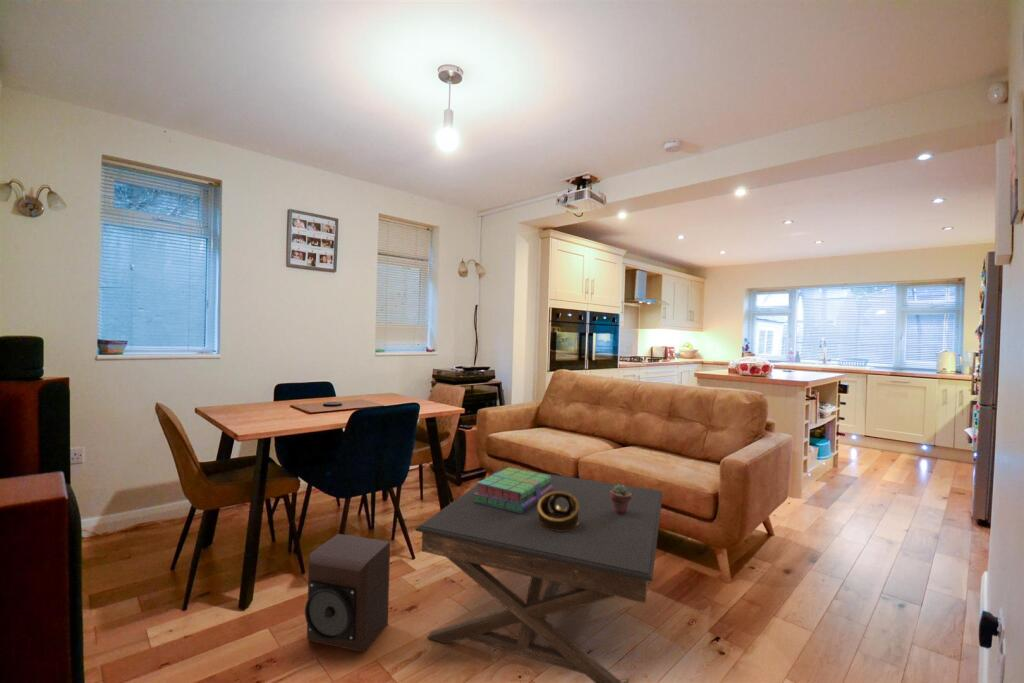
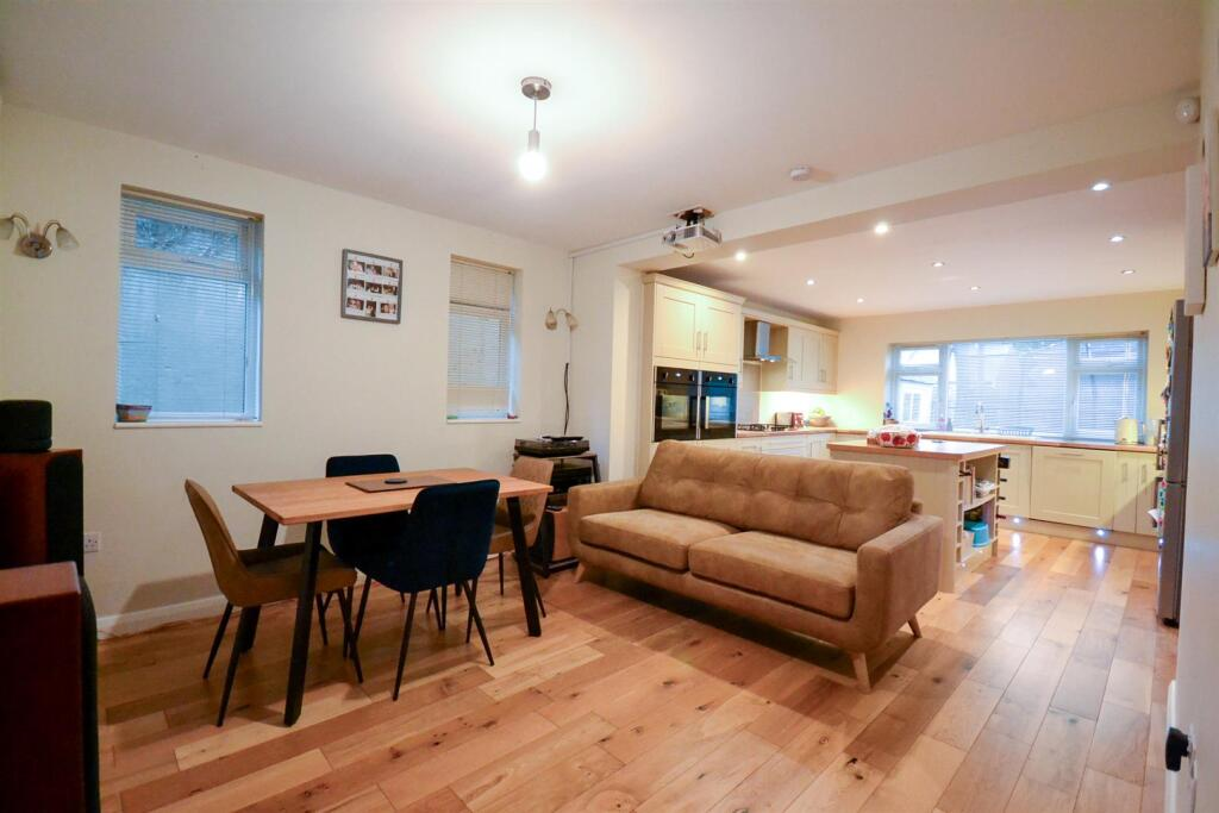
- coffee table (553, 555)
- potted succulent (620, 497)
- stack of books (514, 487)
- speaker (345, 594)
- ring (558, 508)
